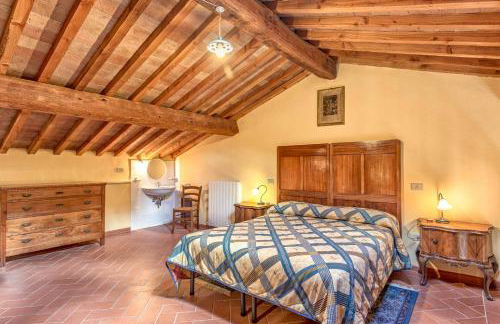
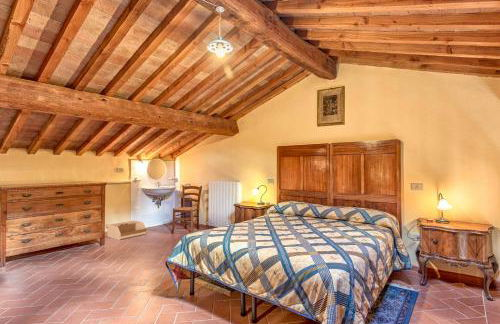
+ storage bin (126, 229)
